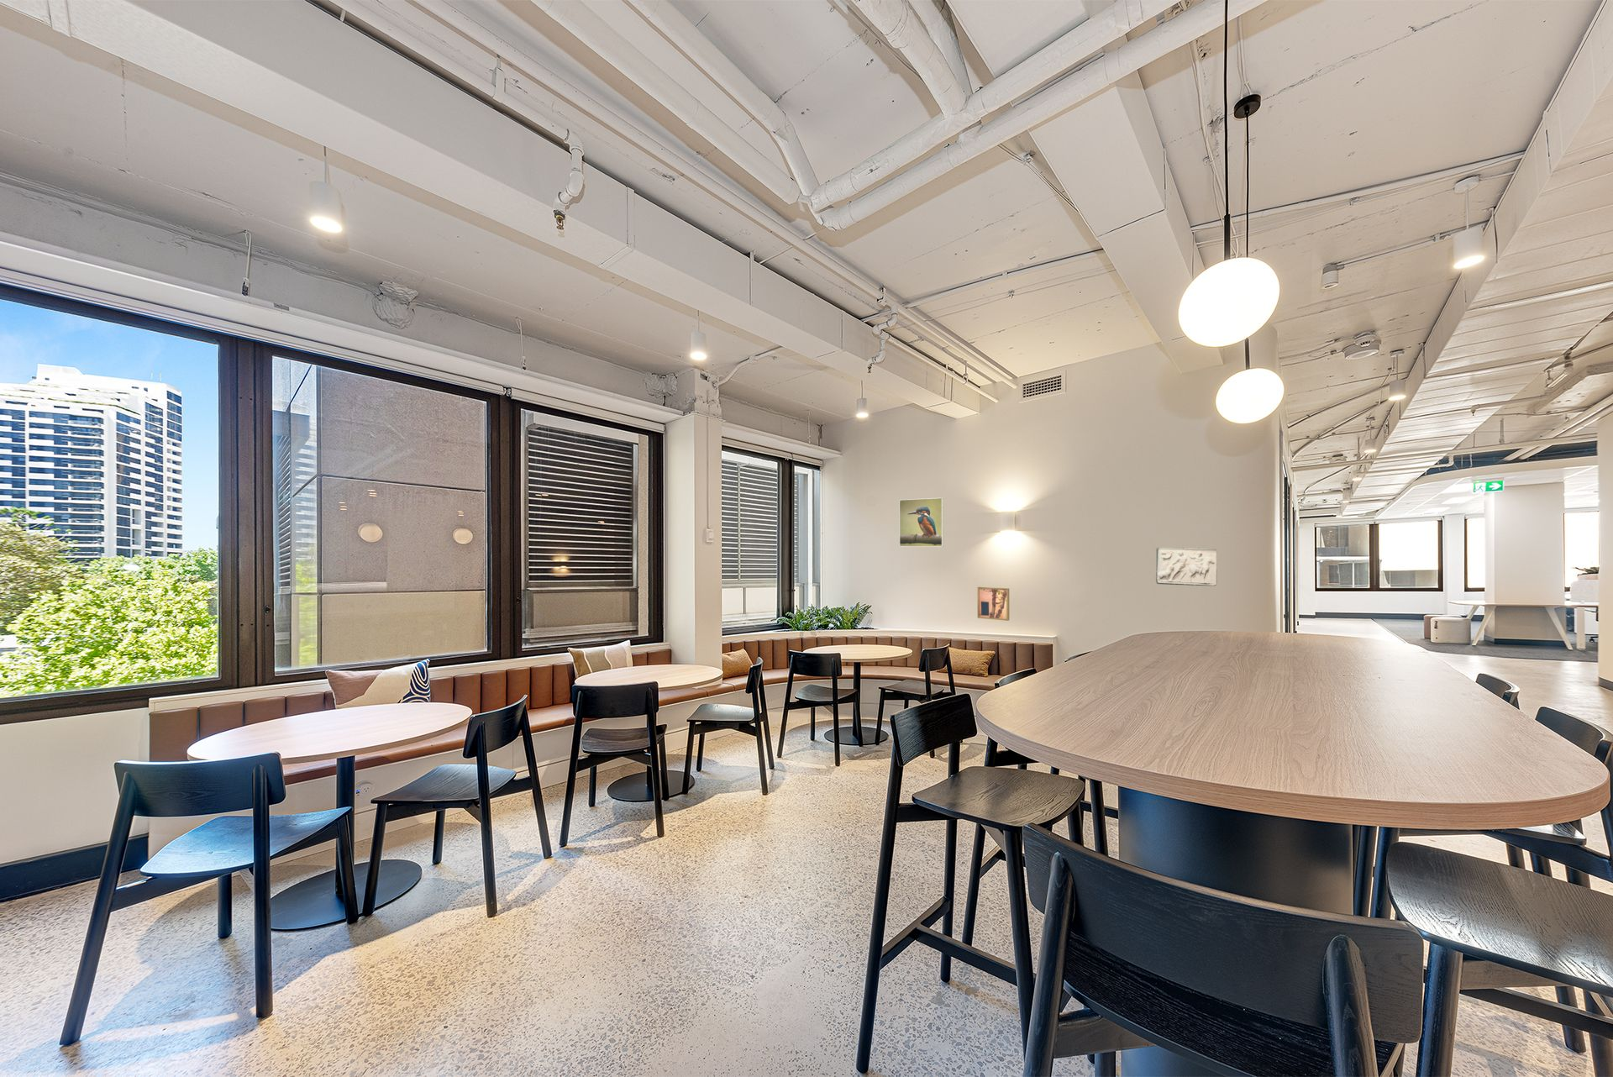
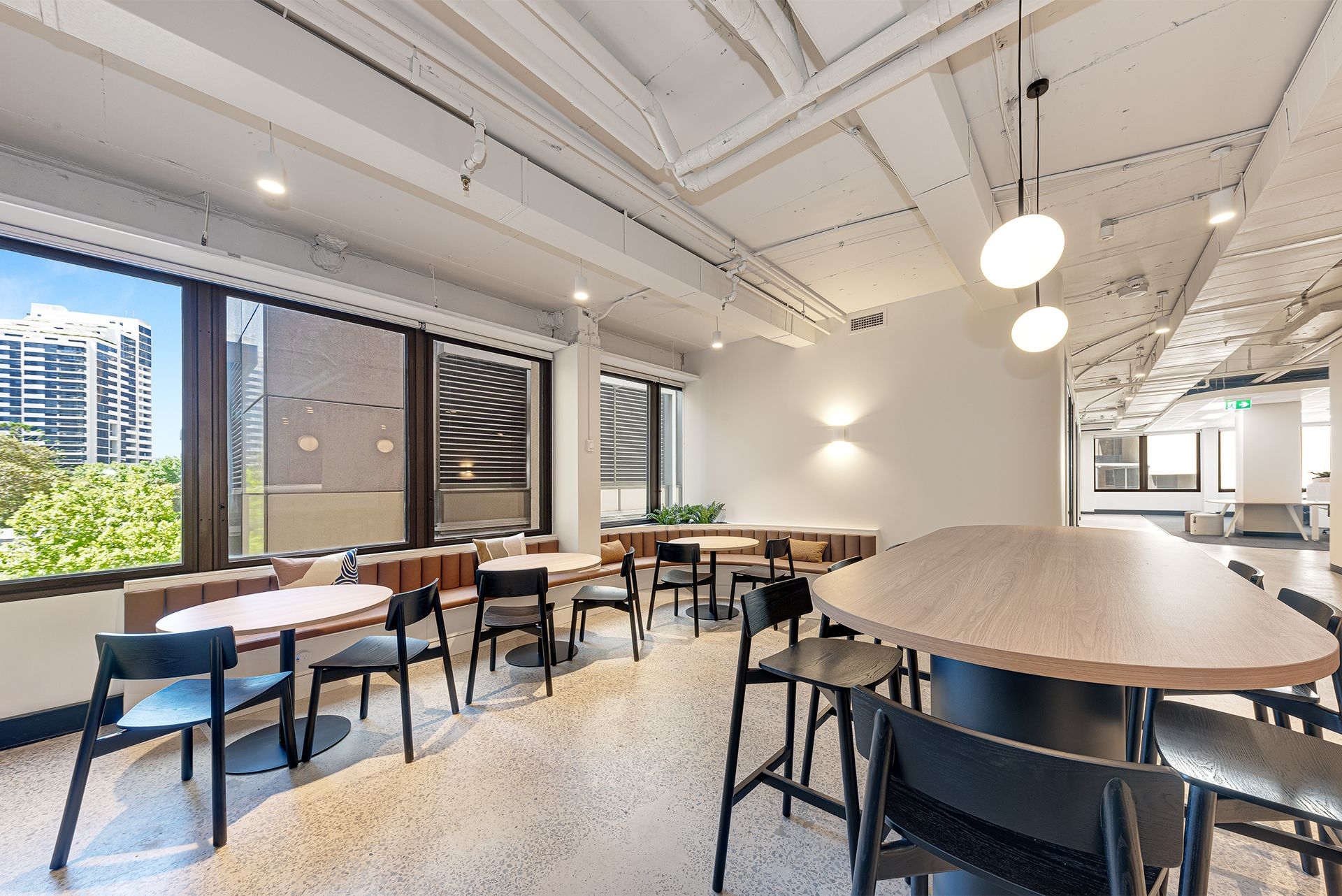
- stone relief (1185, 566)
- wall art (993, 603)
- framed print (921, 523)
